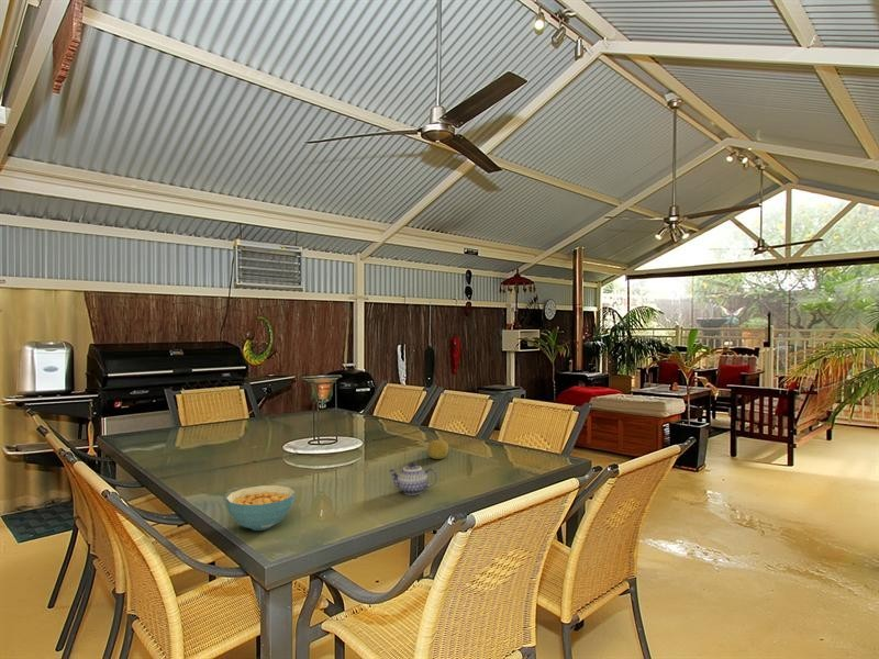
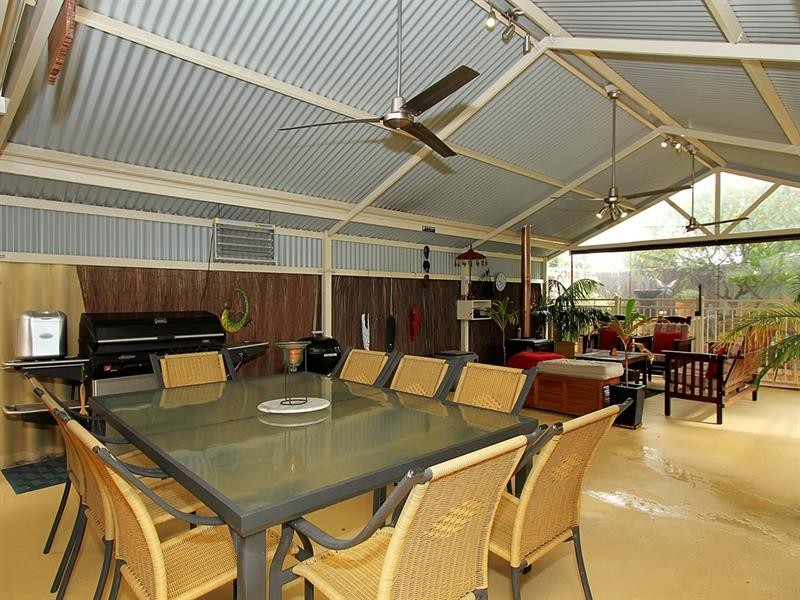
- teapot (412, 477)
- fruit (437, 448)
- cereal bowl (260, 511)
